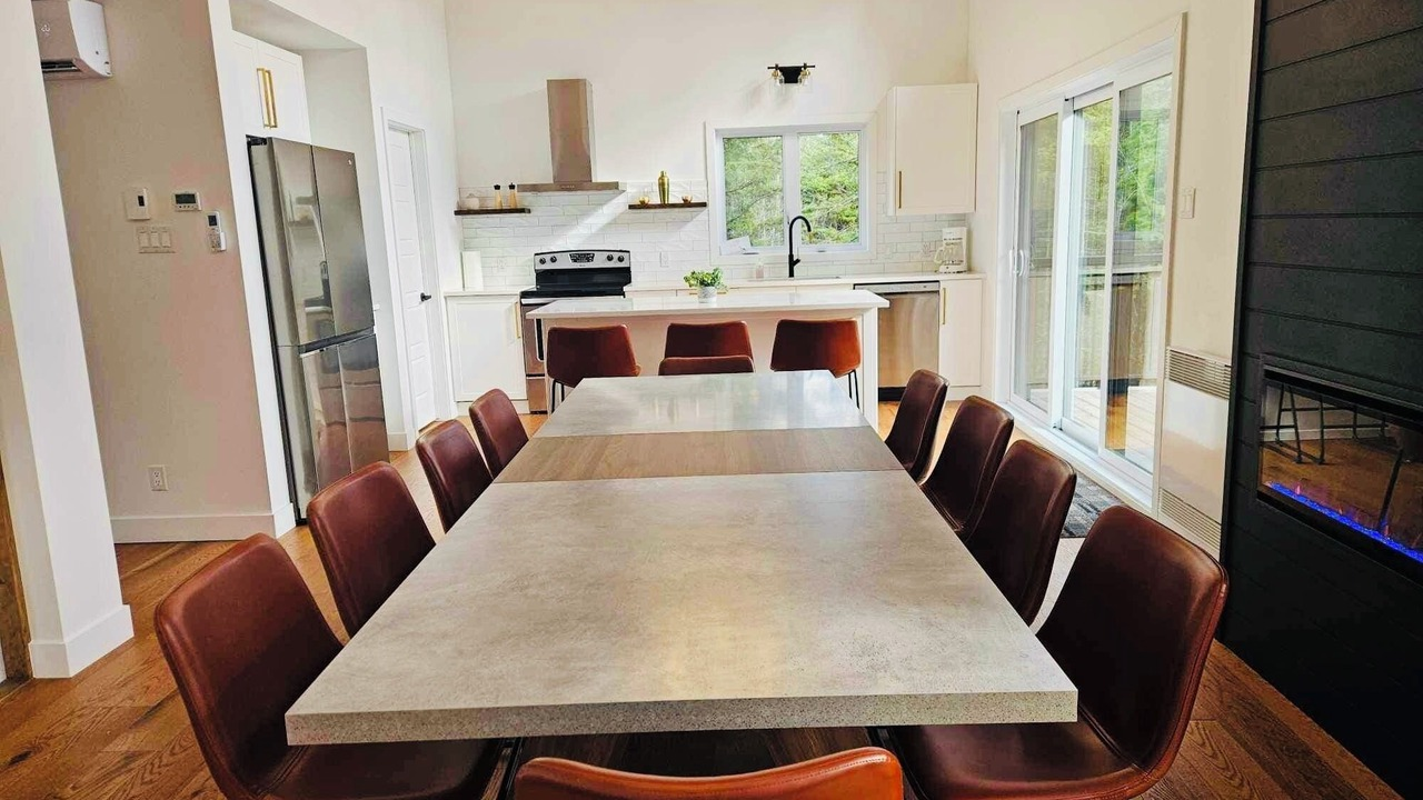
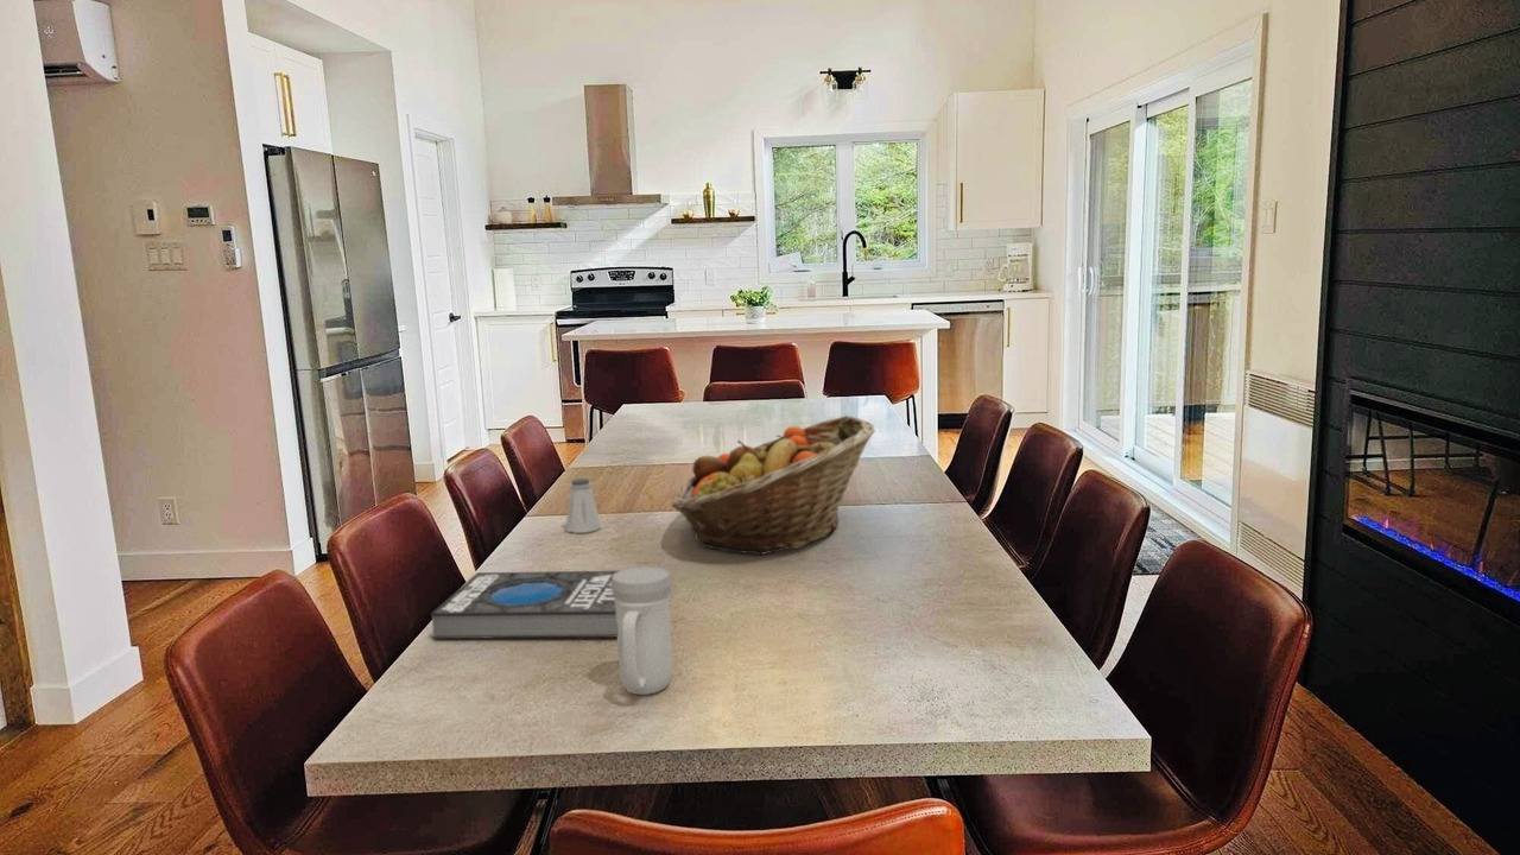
+ book (543, 601)
+ saltshaker (582, 504)
+ fruit basket (774, 477)
+ mug (640, 634)
